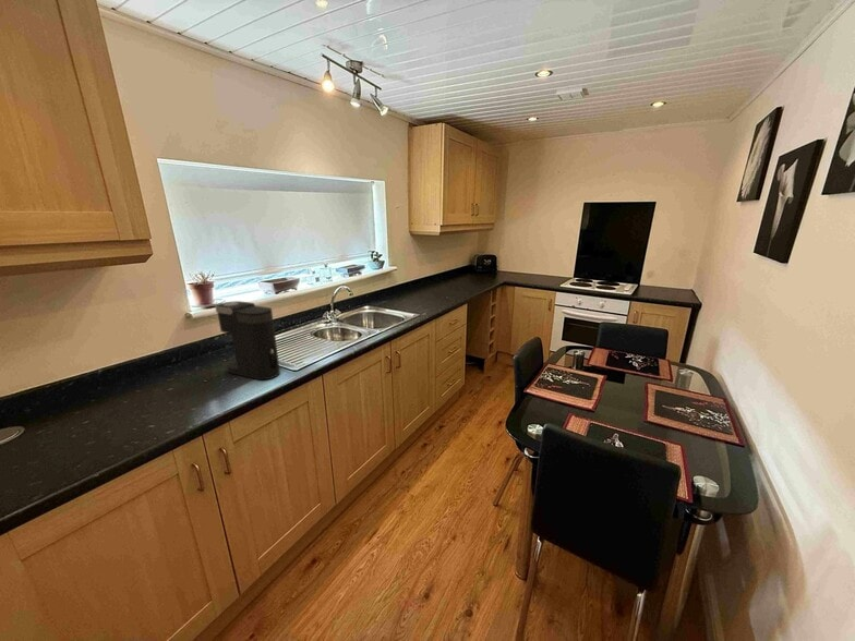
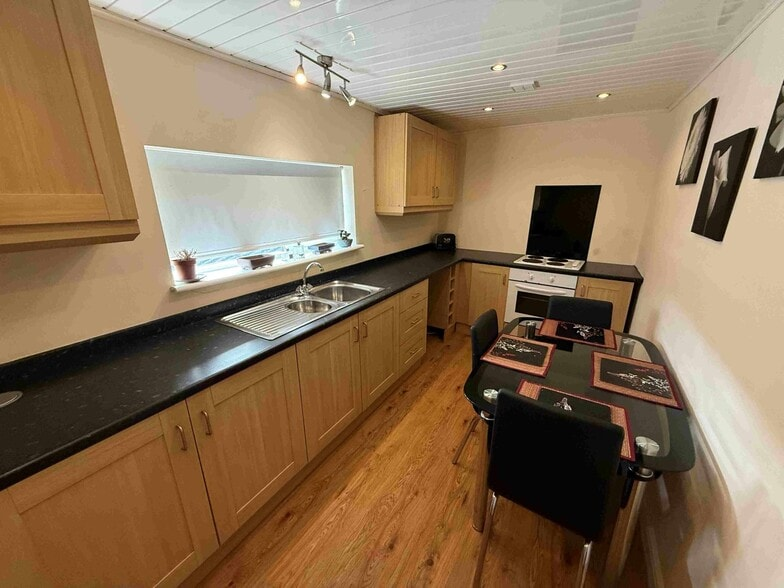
- coffee maker (248, 339)
